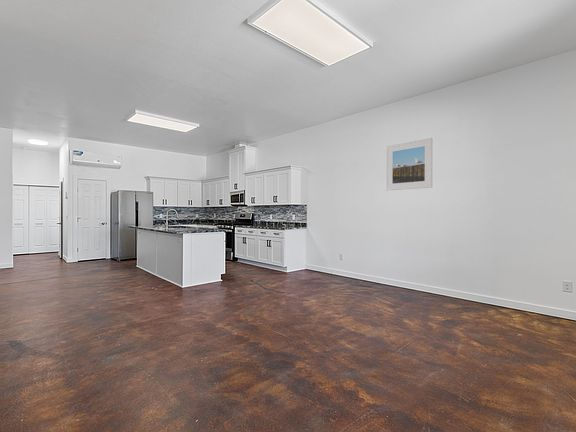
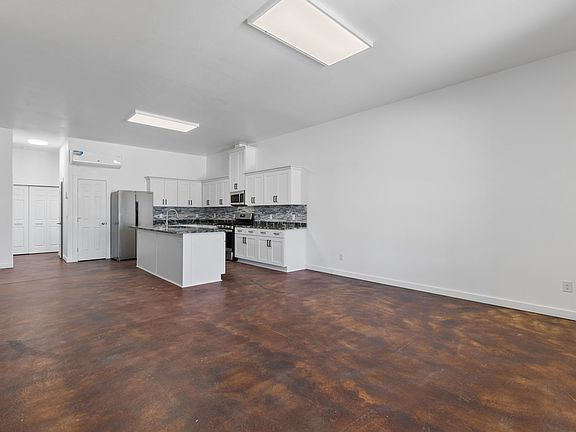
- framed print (408, 165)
